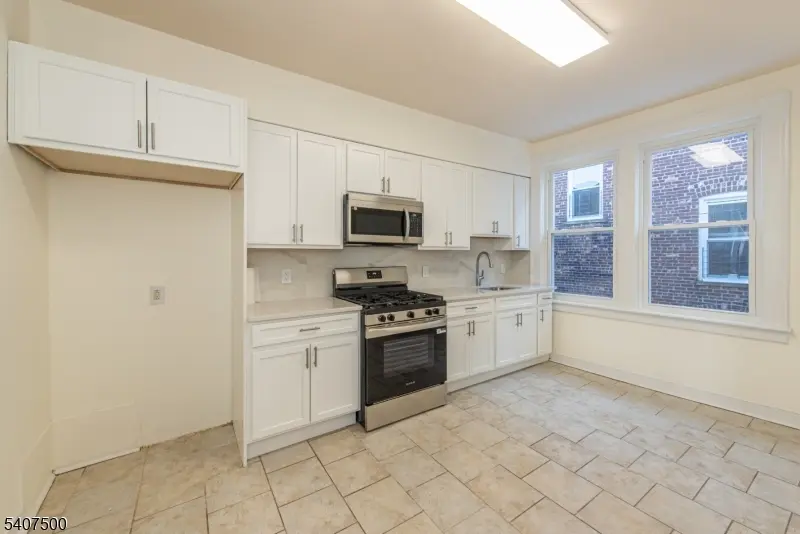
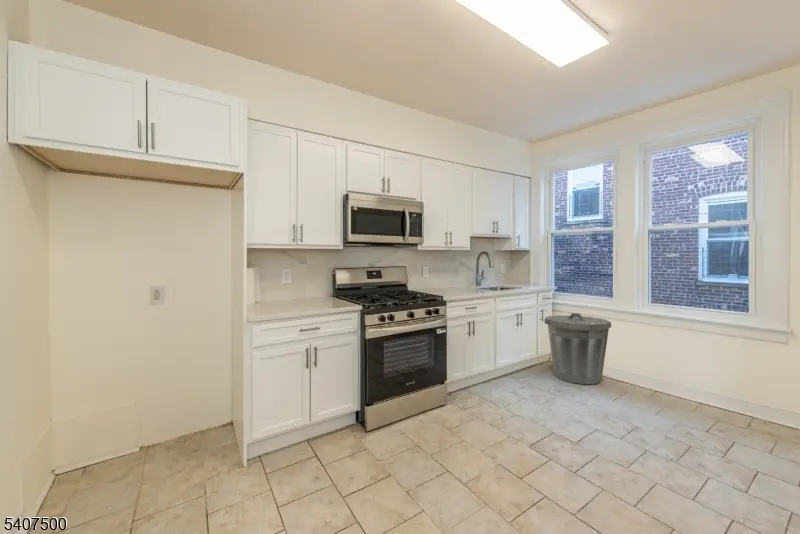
+ trash can (576, 345)
